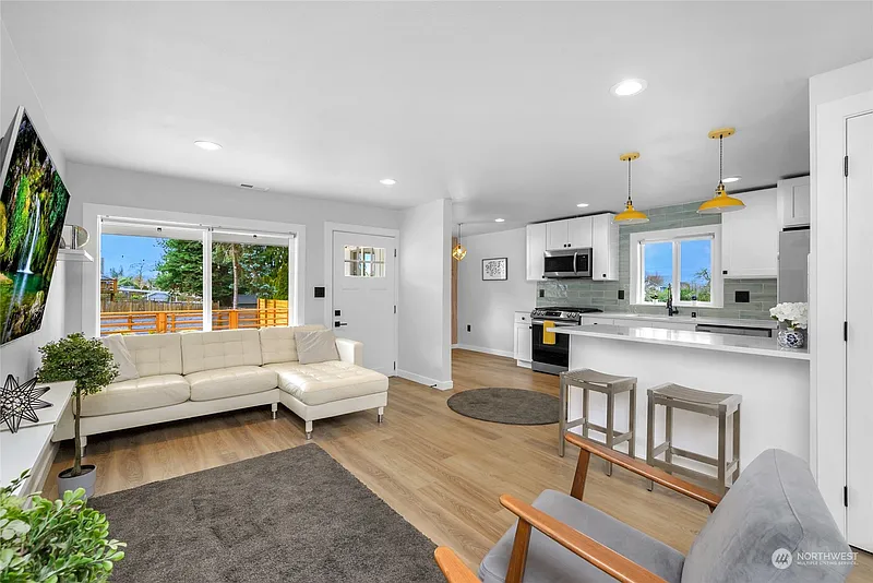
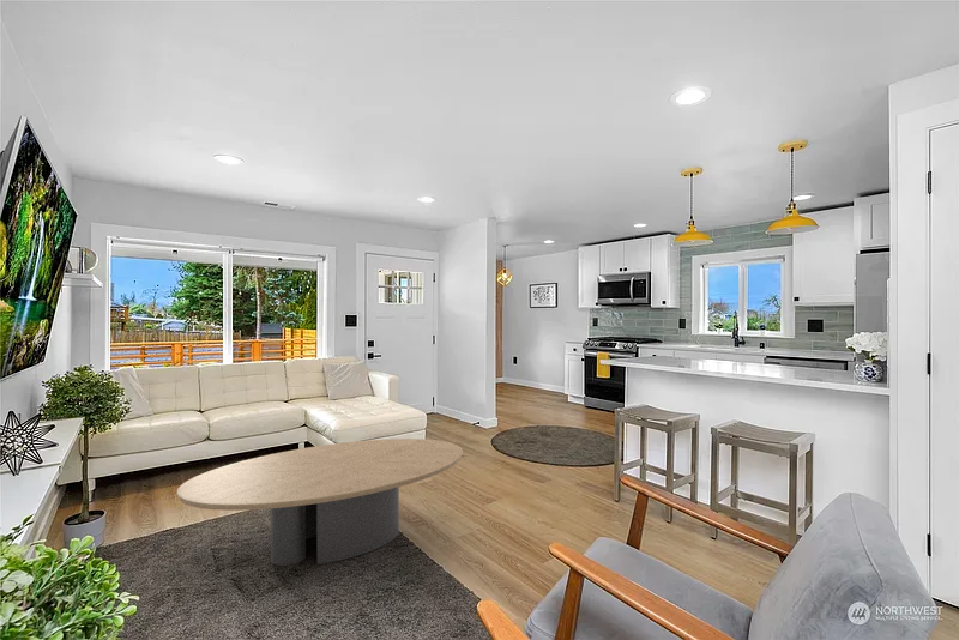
+ coffee table (338, 503)
